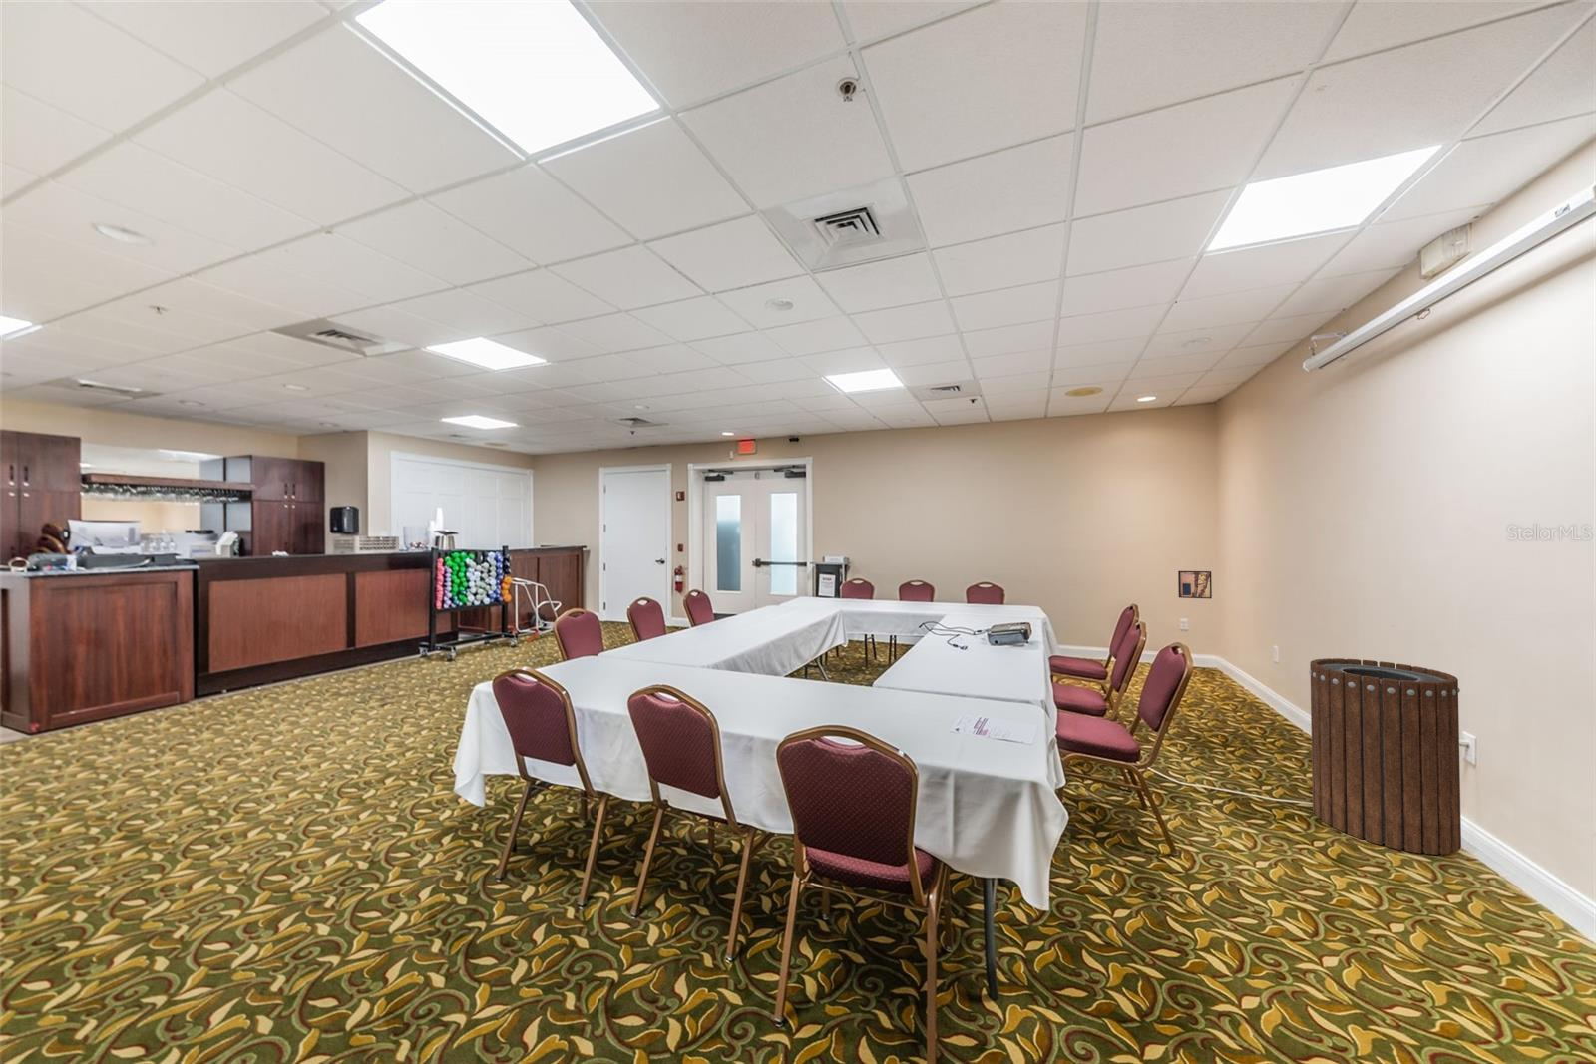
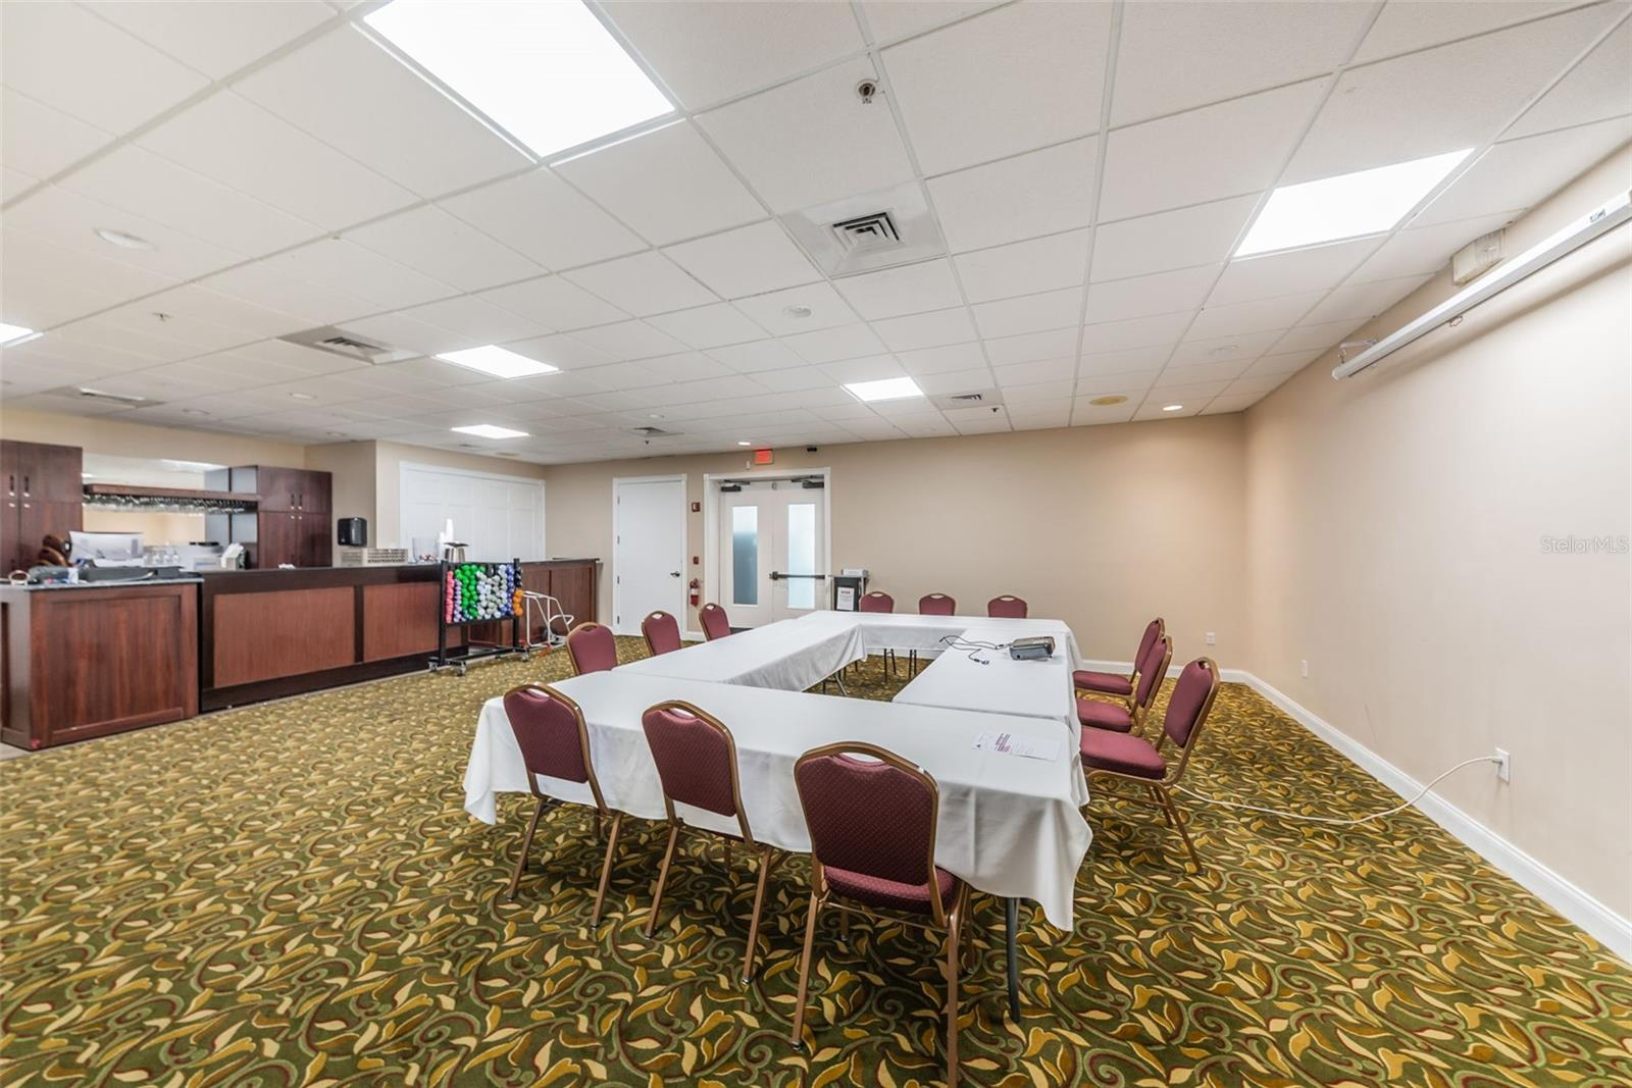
- trash can (1381, 747)
- wall art (1193, 584)
